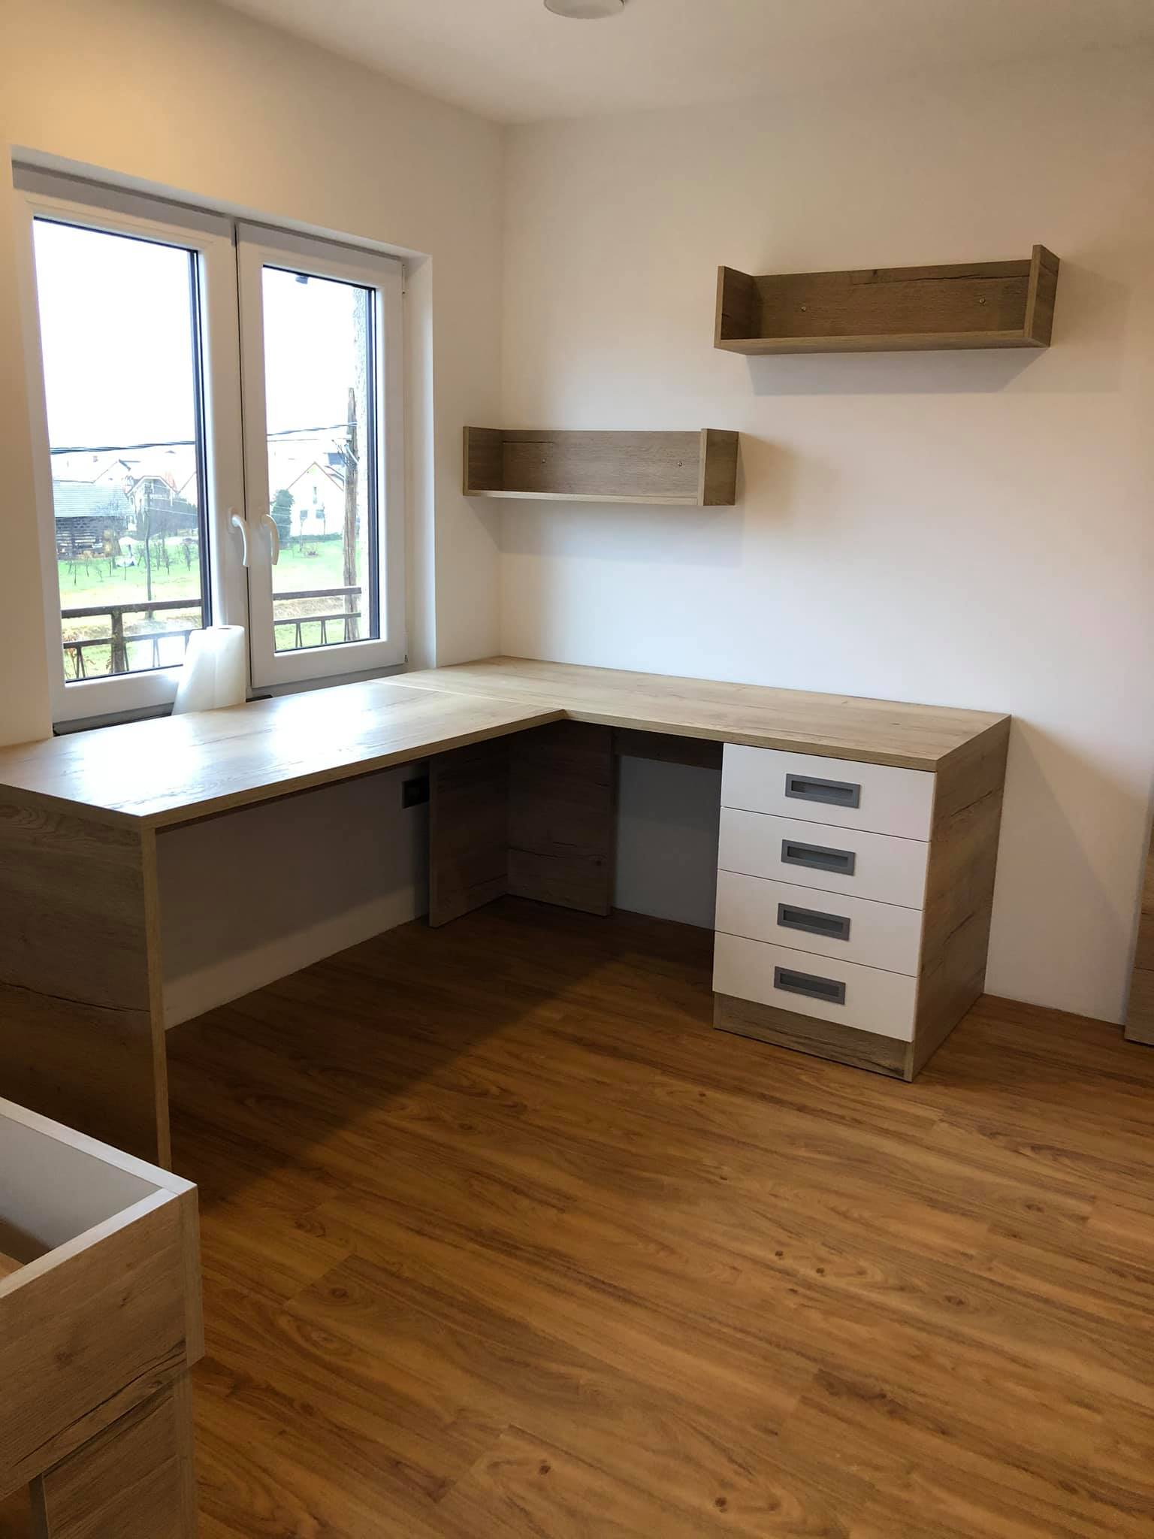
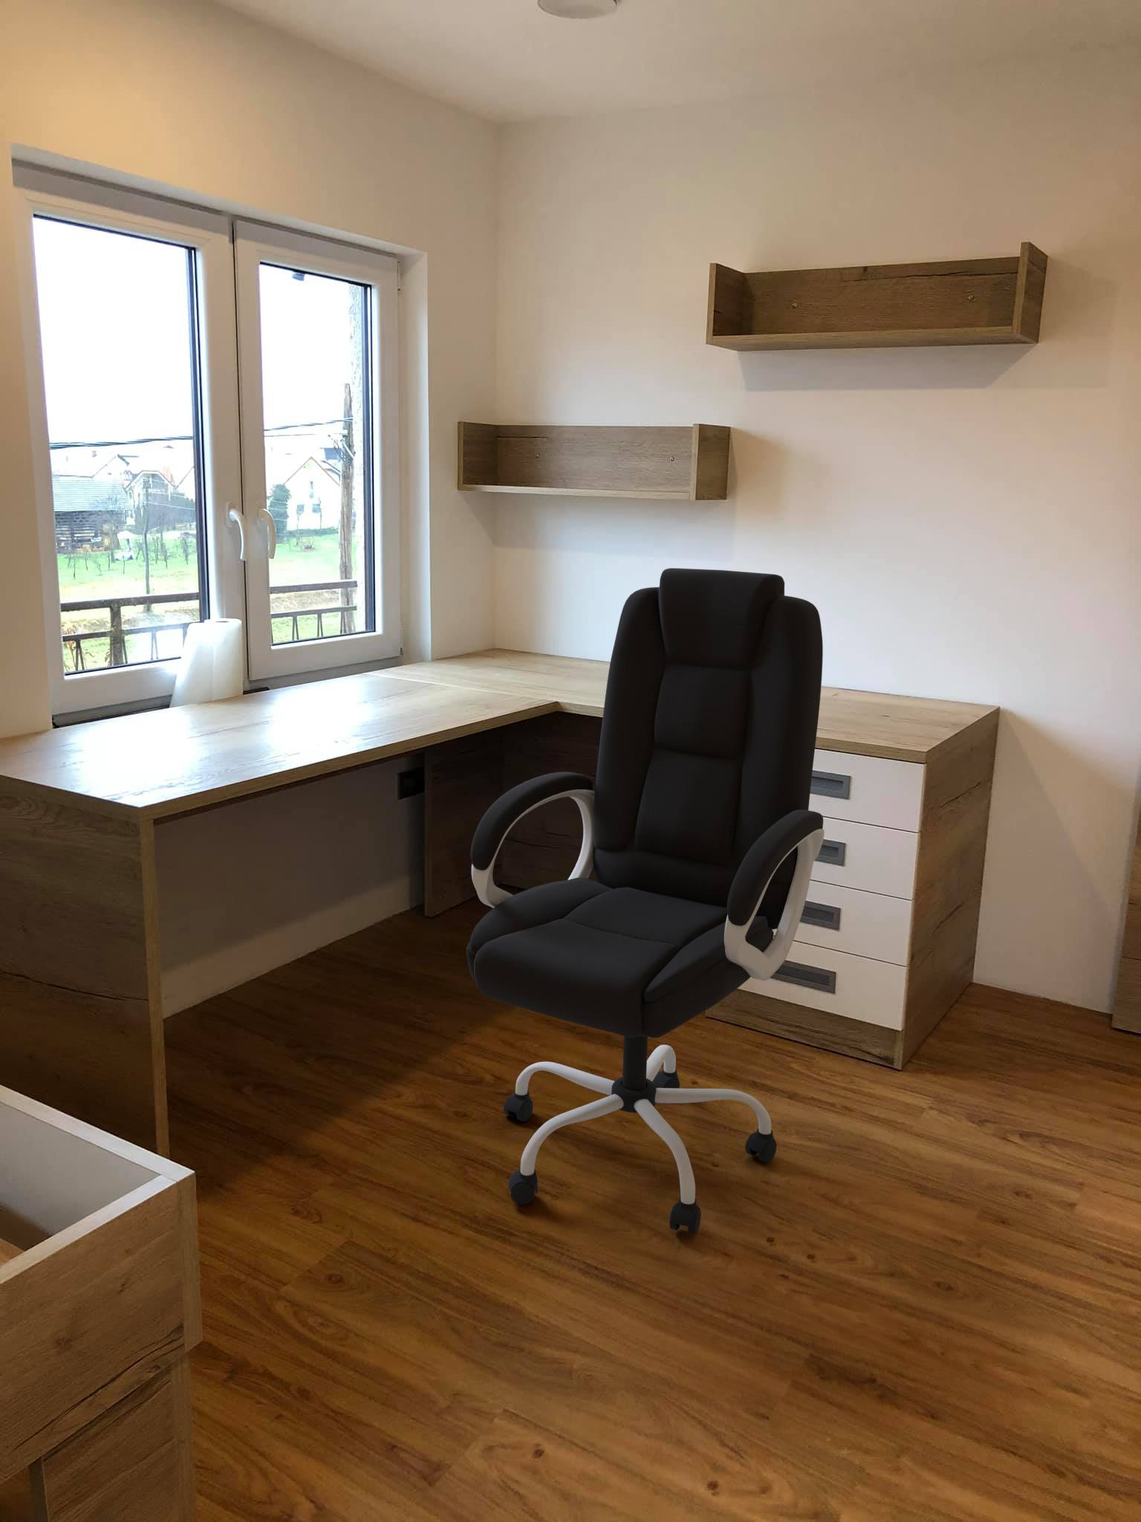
+ office chair (647, 877)
